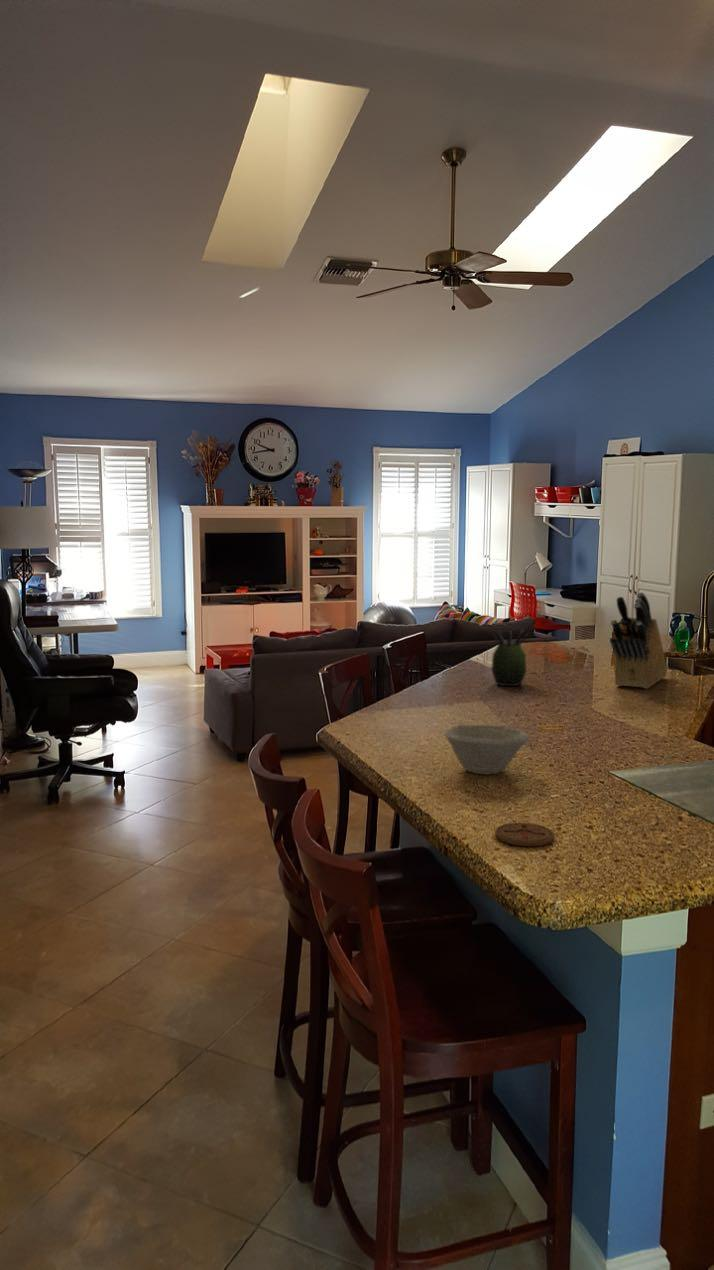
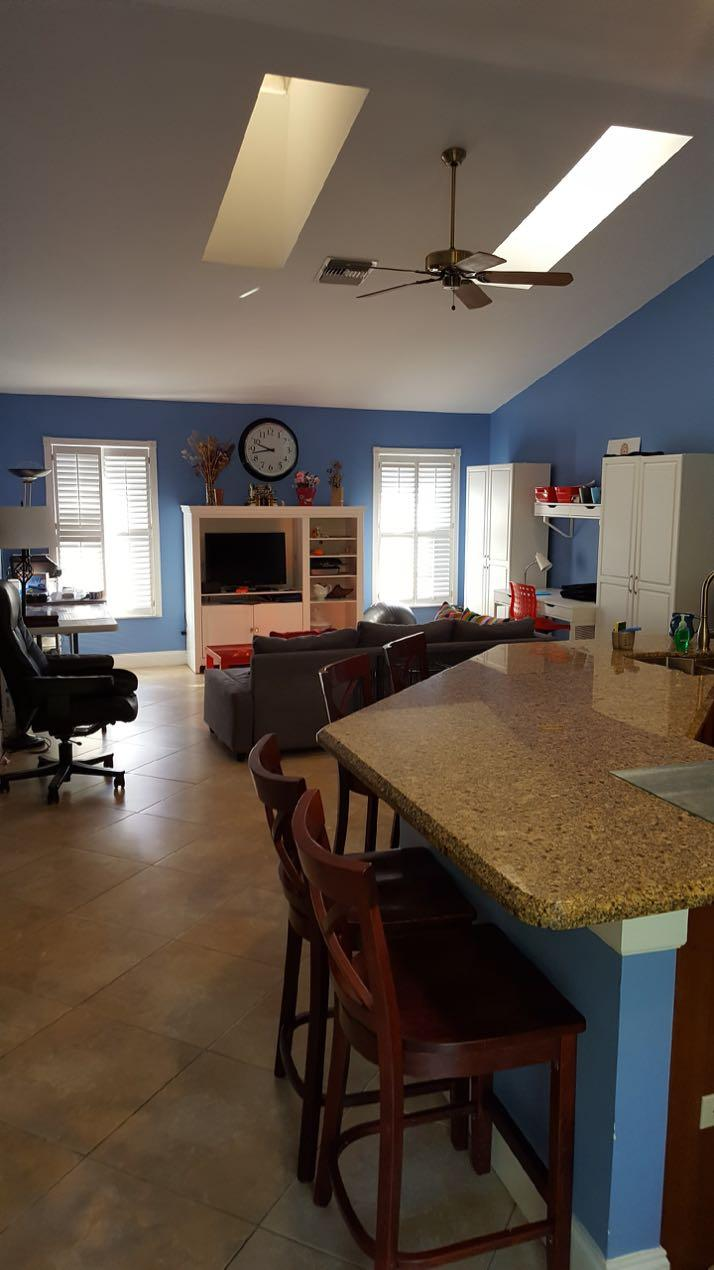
- bowl (485, 749)
- succulent plant (509, 657)
- knife block (639, 637)
- coaster (524, 834)
